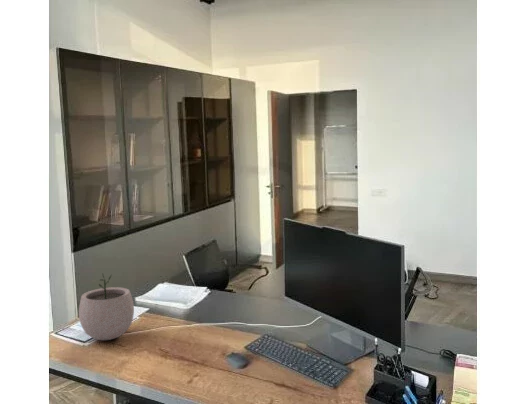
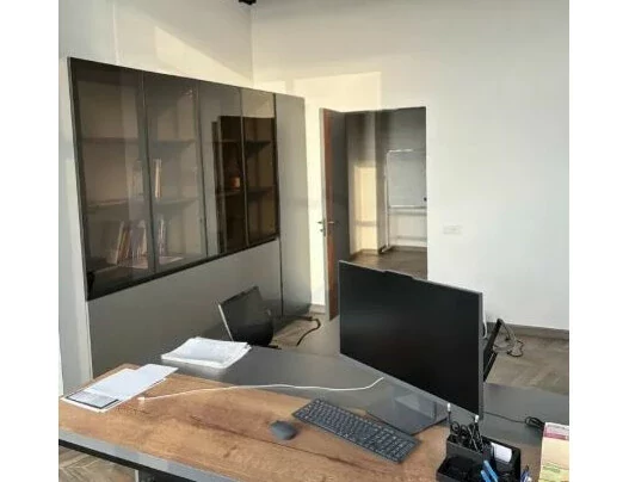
- plant pot (106, 305)
